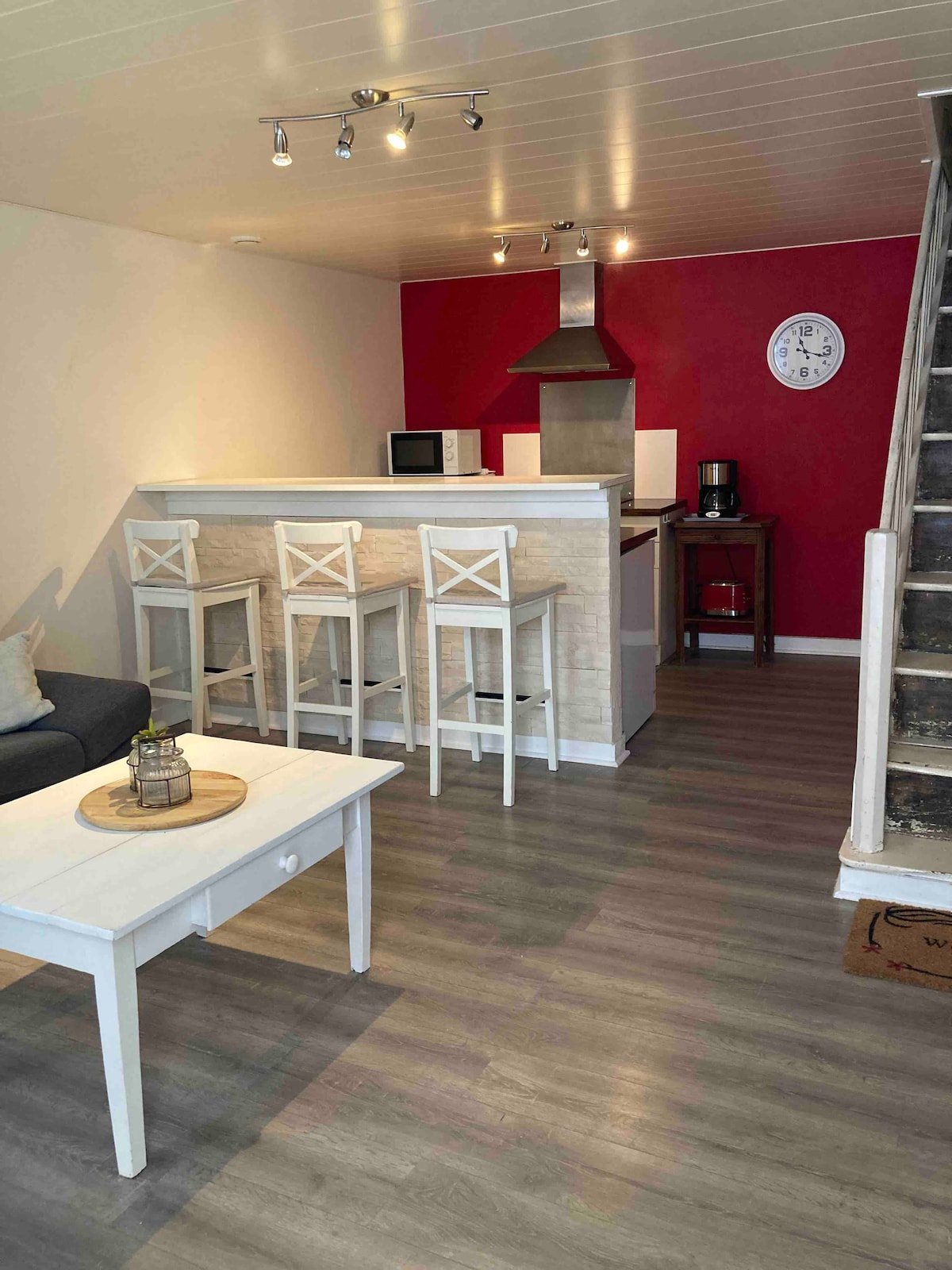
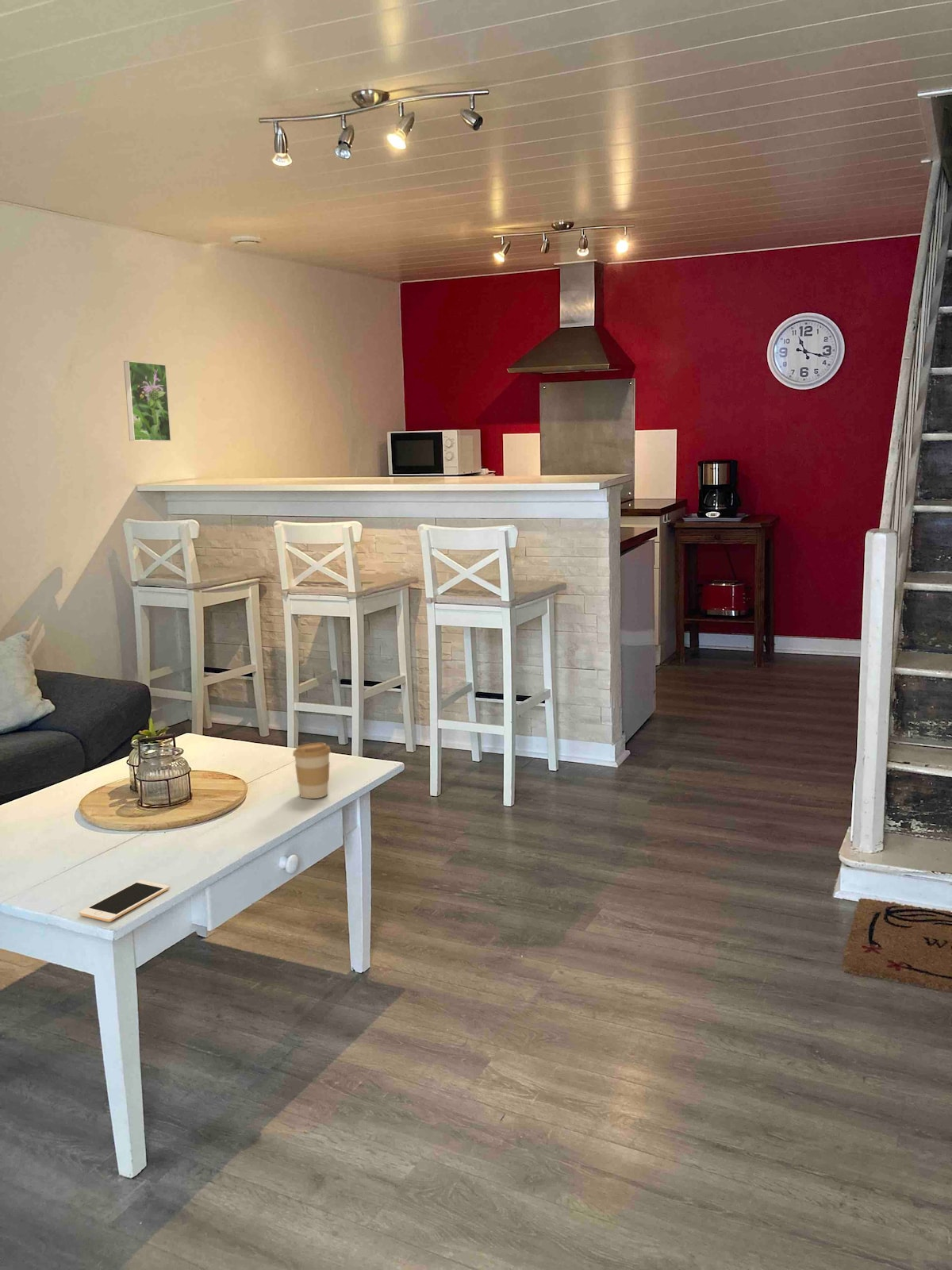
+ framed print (148, 402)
+ cell phone (125, 899)
+ coffee cup (313, 768)
